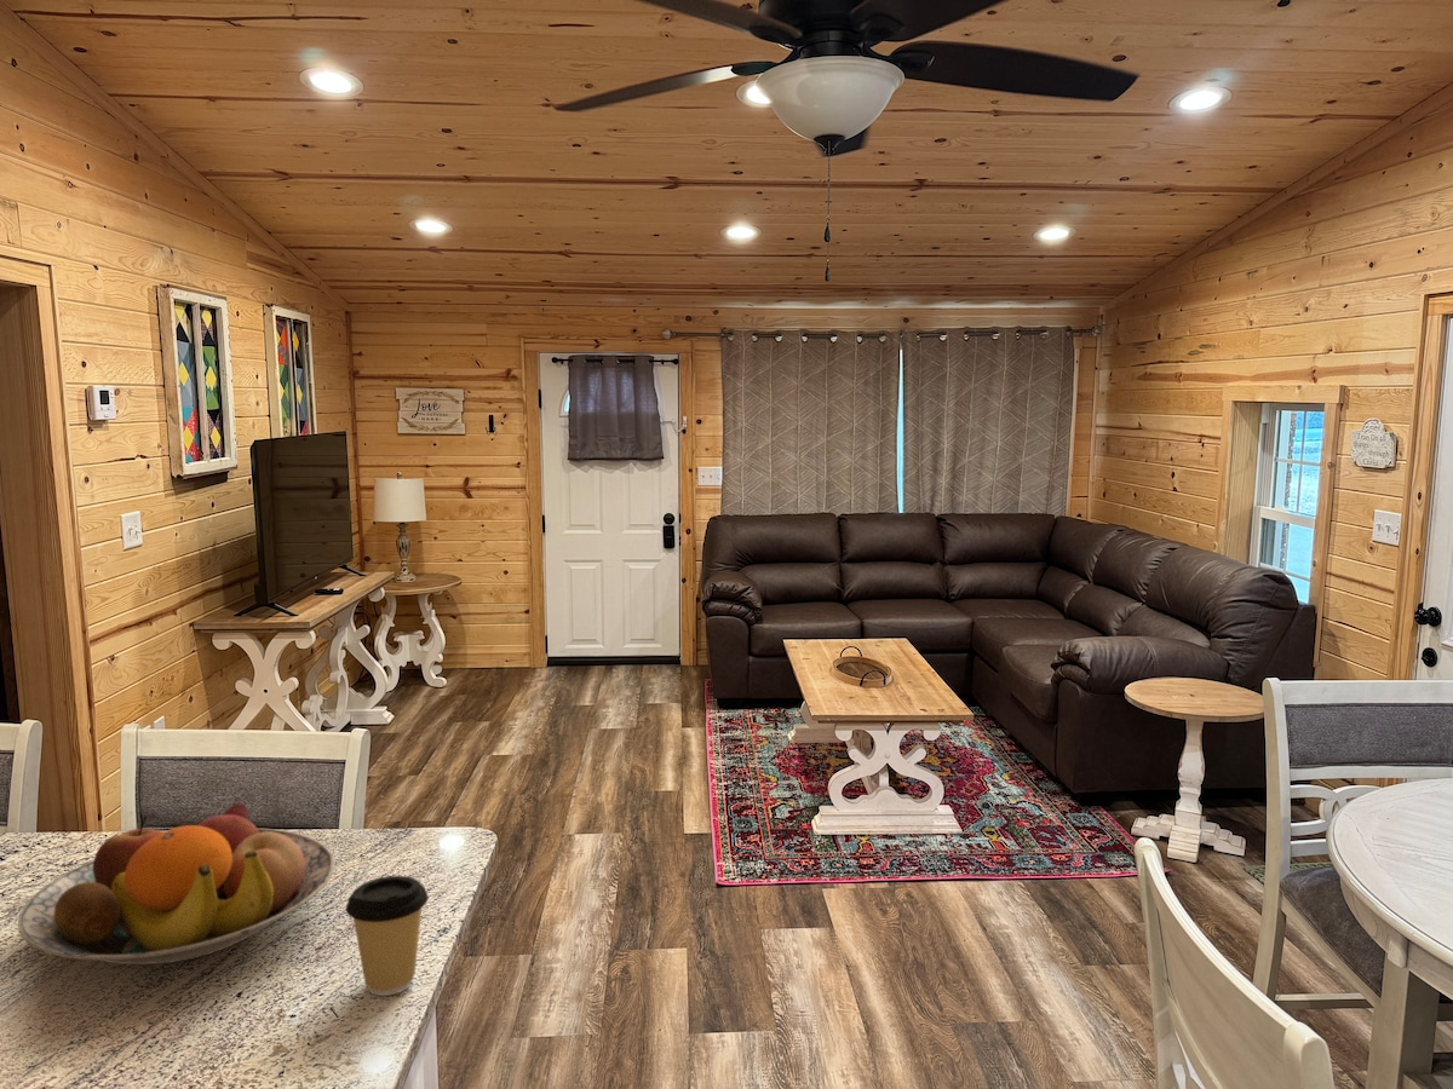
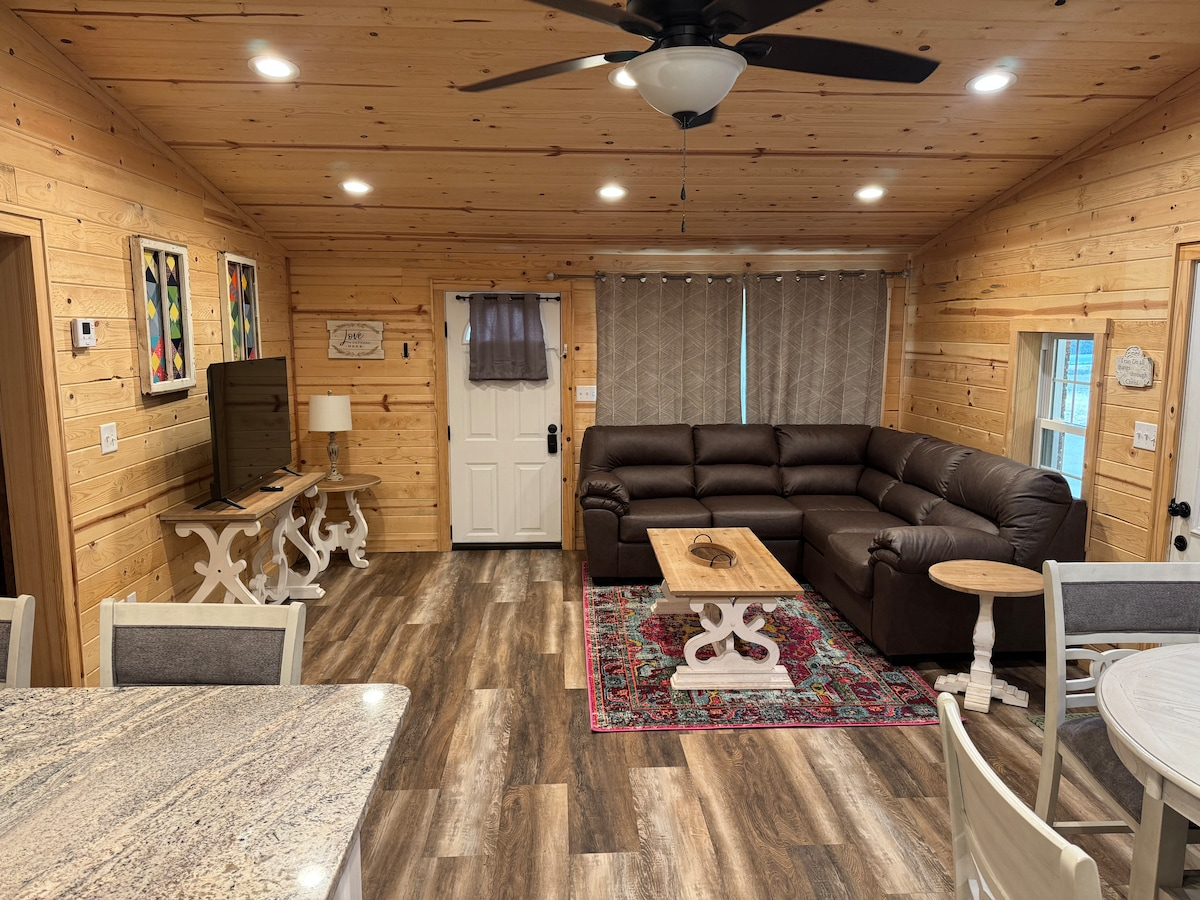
- fruit bowl (185, 872)
- coffee cup (389, 934)
